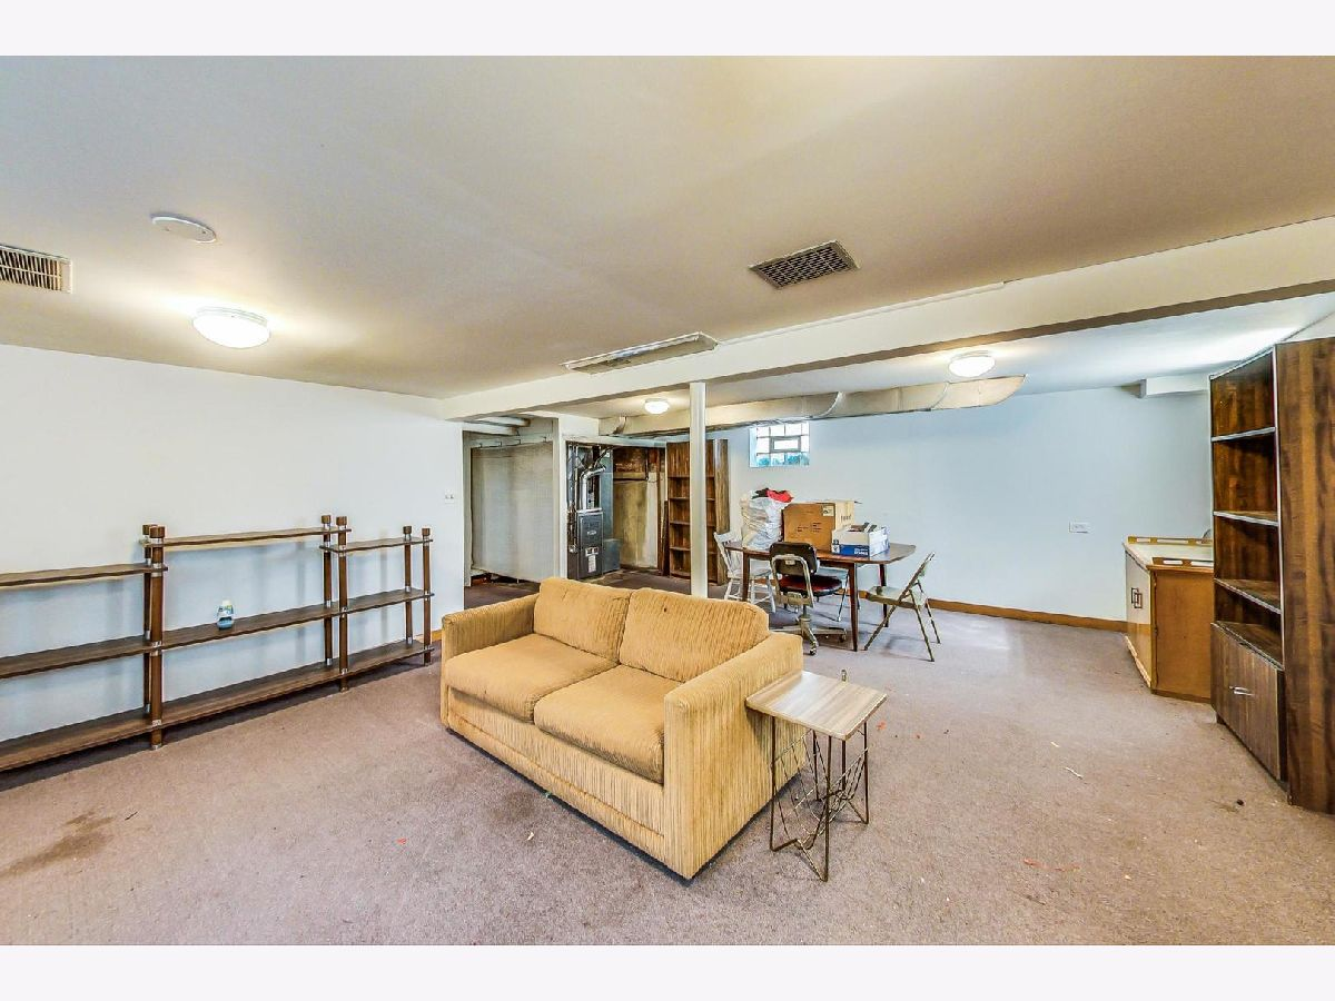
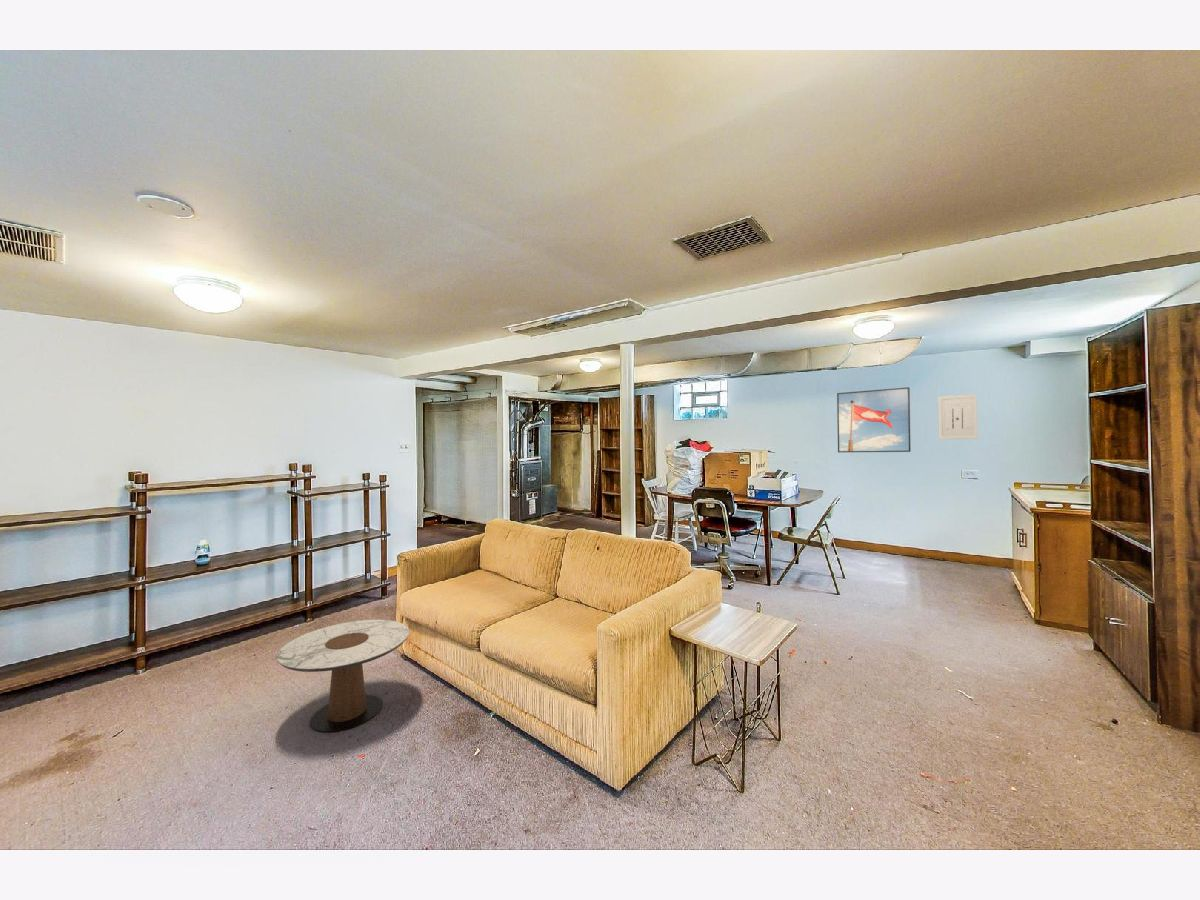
+ wall art (957, 417)
+ side table (347, 676)
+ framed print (872, 421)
